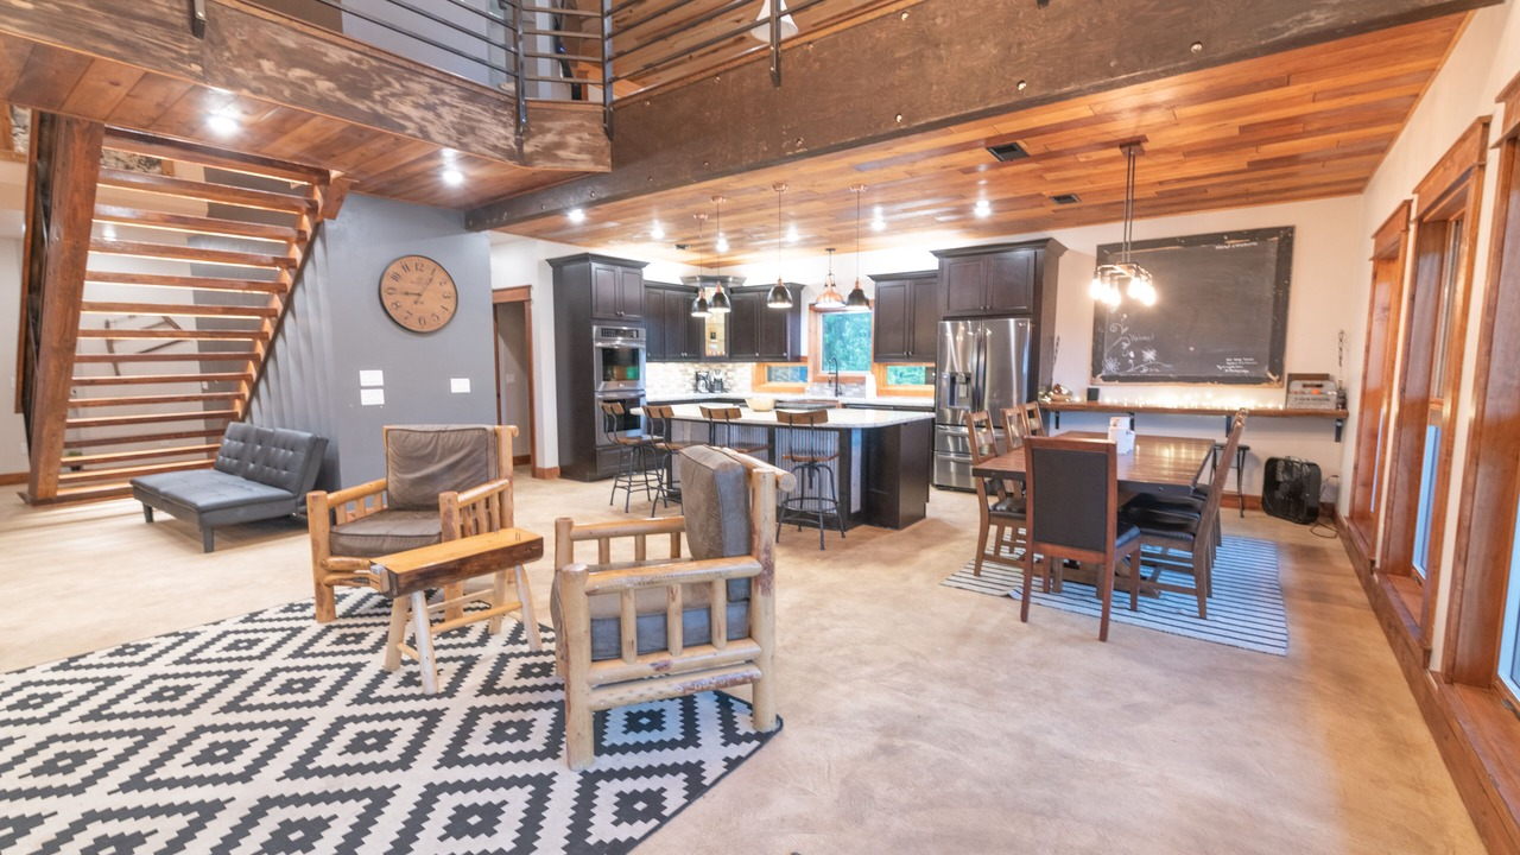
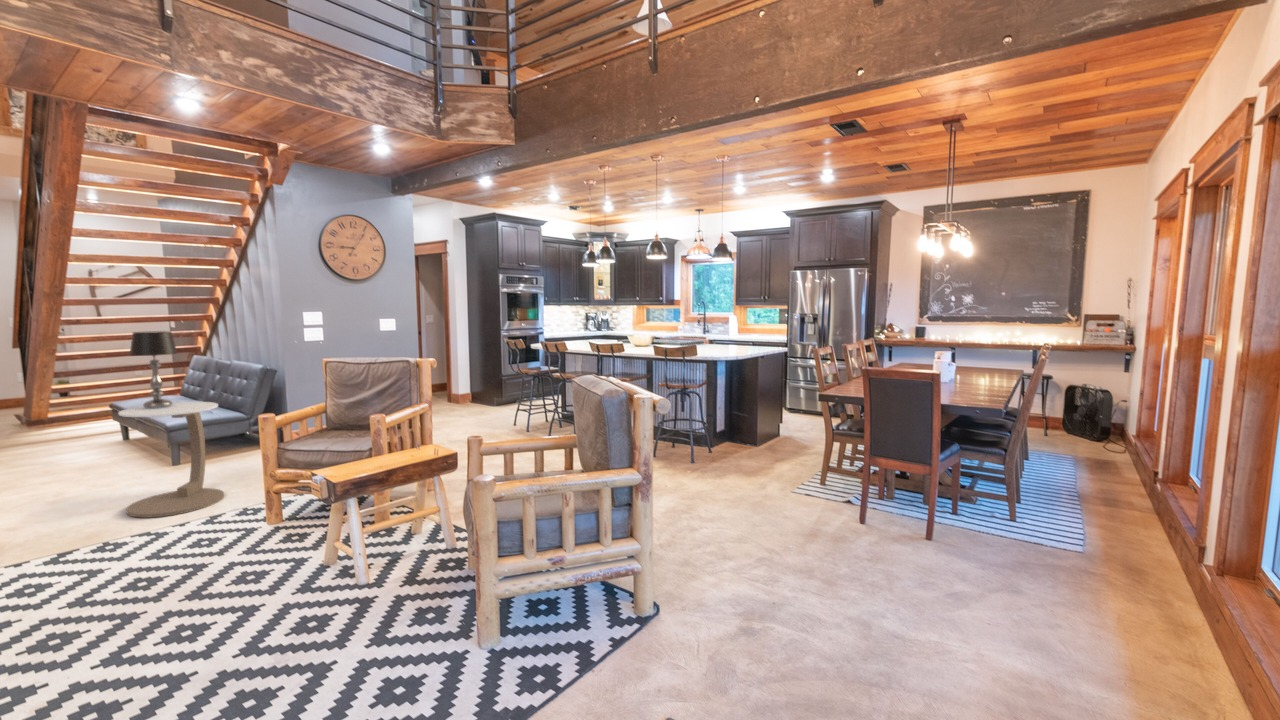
+ side table (191, 454)
+ table lamp (155, 369)
